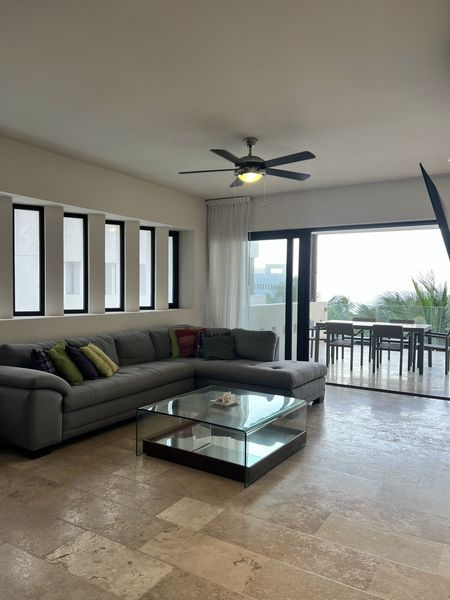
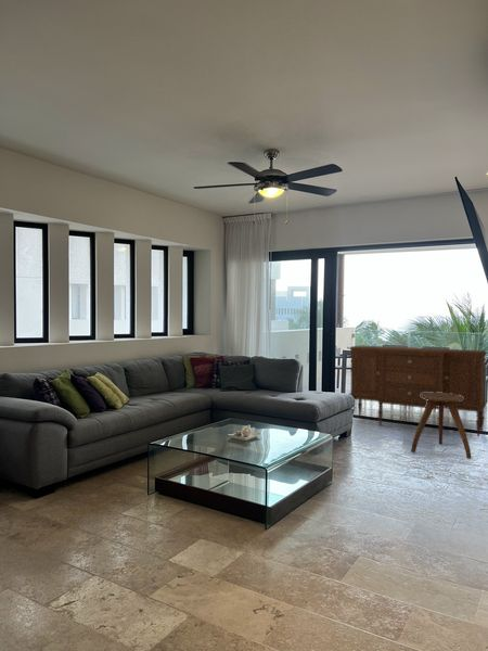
+ sideboard (413, 387)
+ stool (439, 422)
